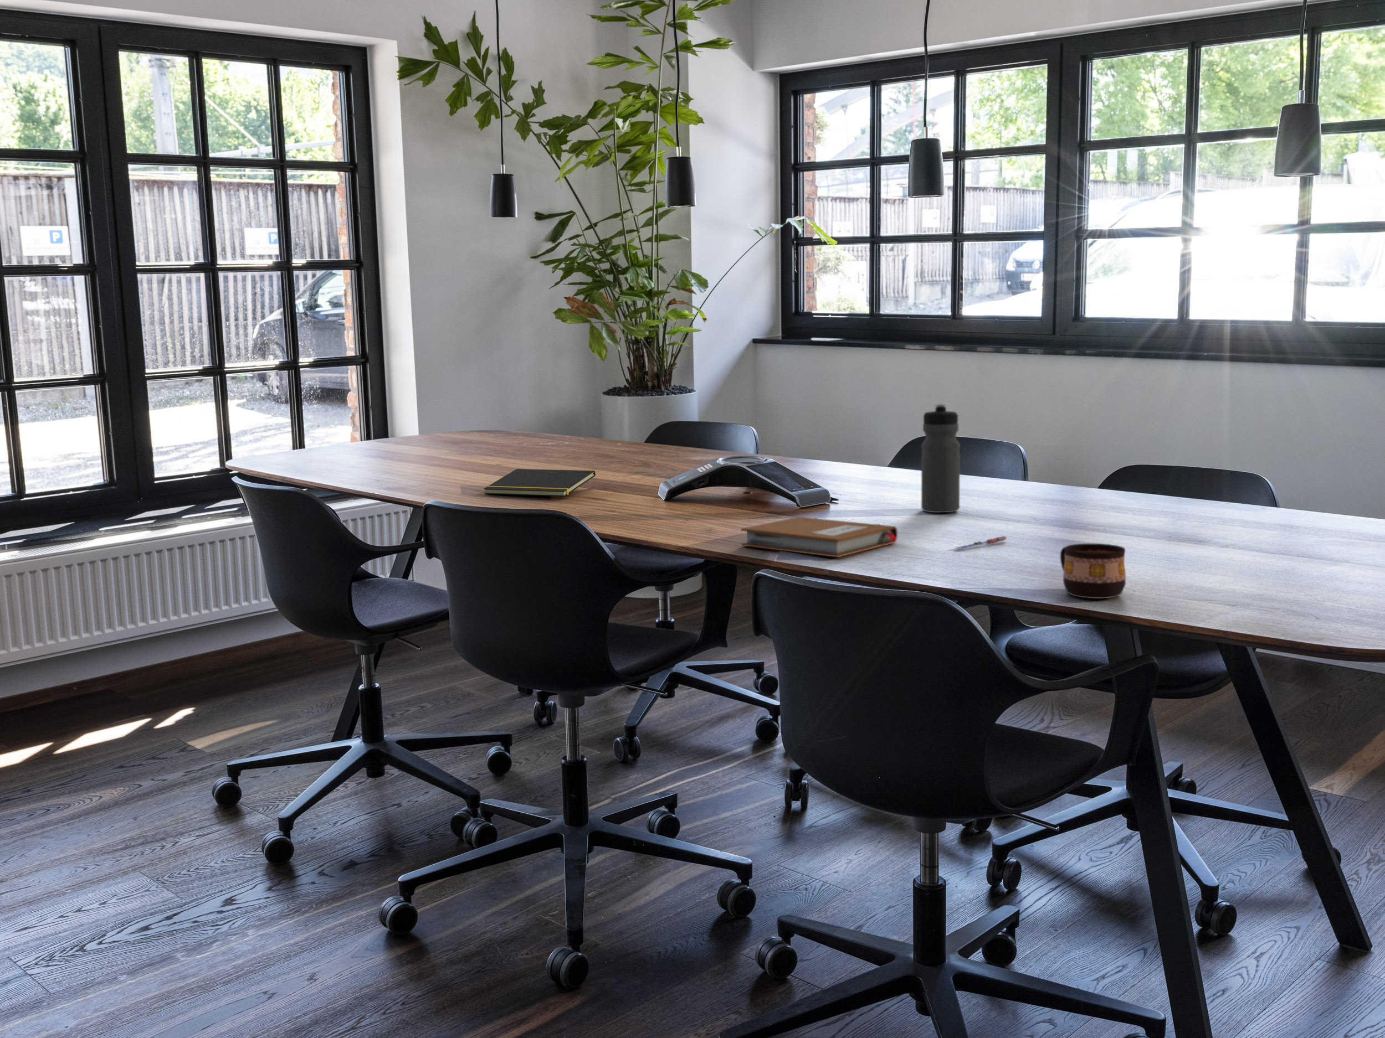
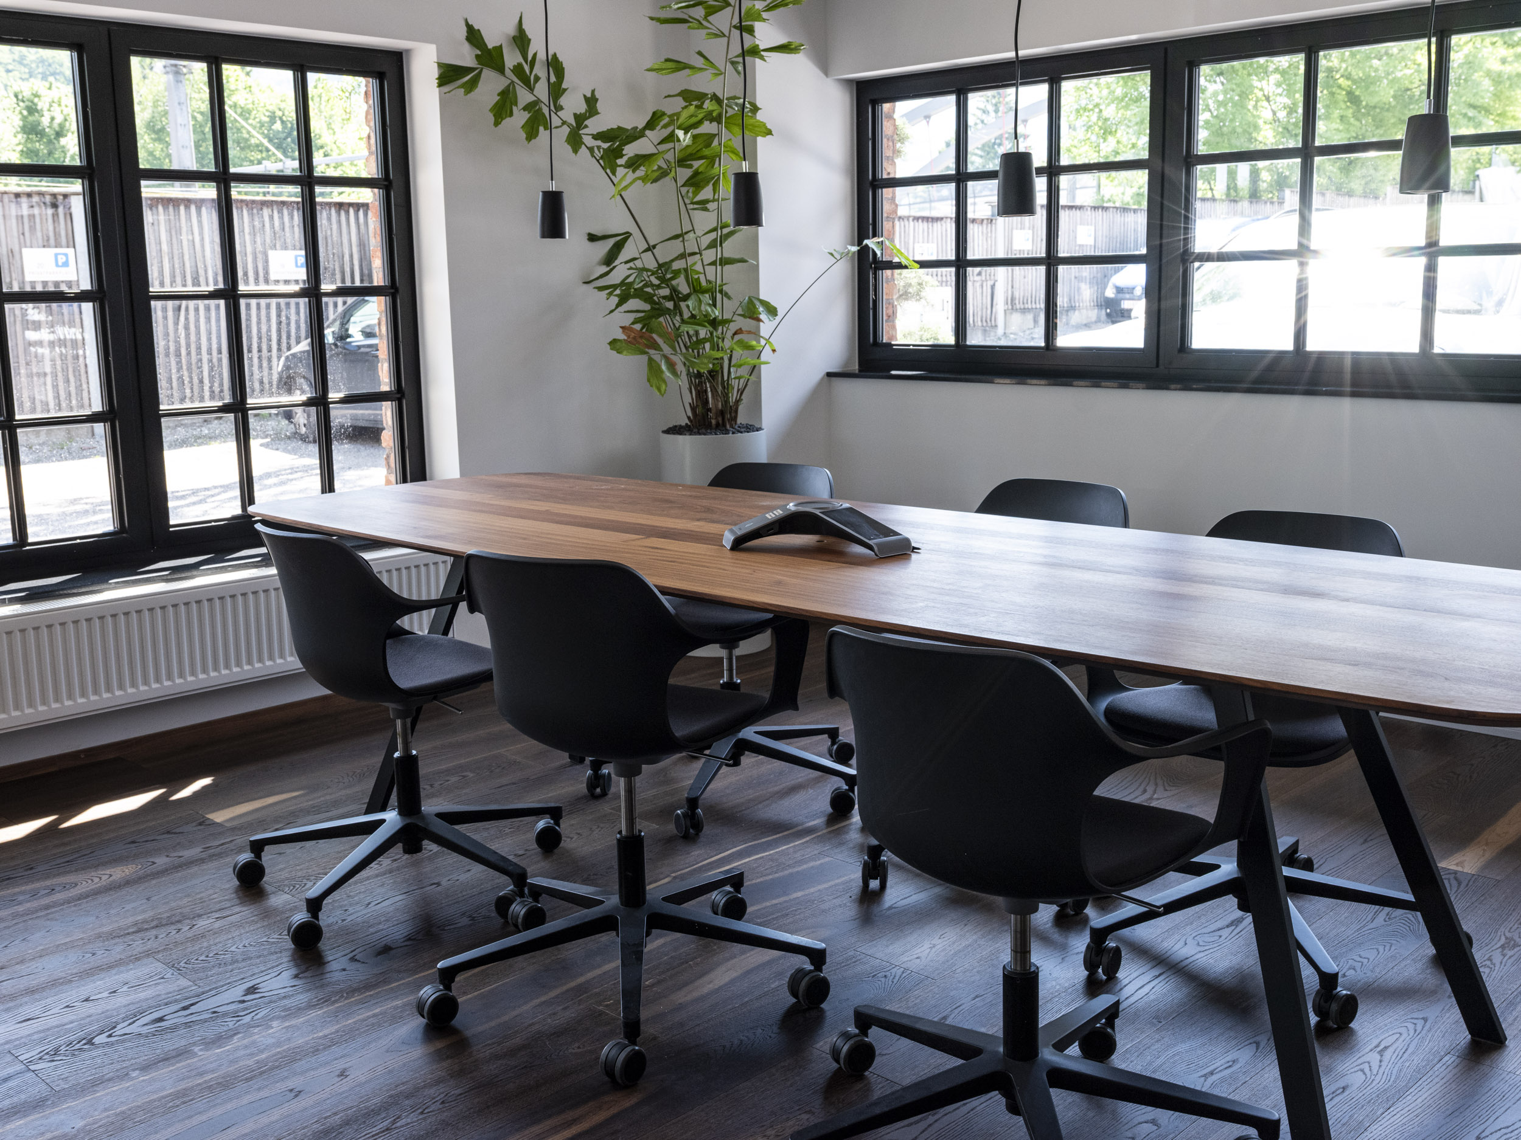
- water bottle (940, 457)
- notepad (540, 482)
- notebook (822, 535)
- pen (980, 542)
- cup (1094, 570)
